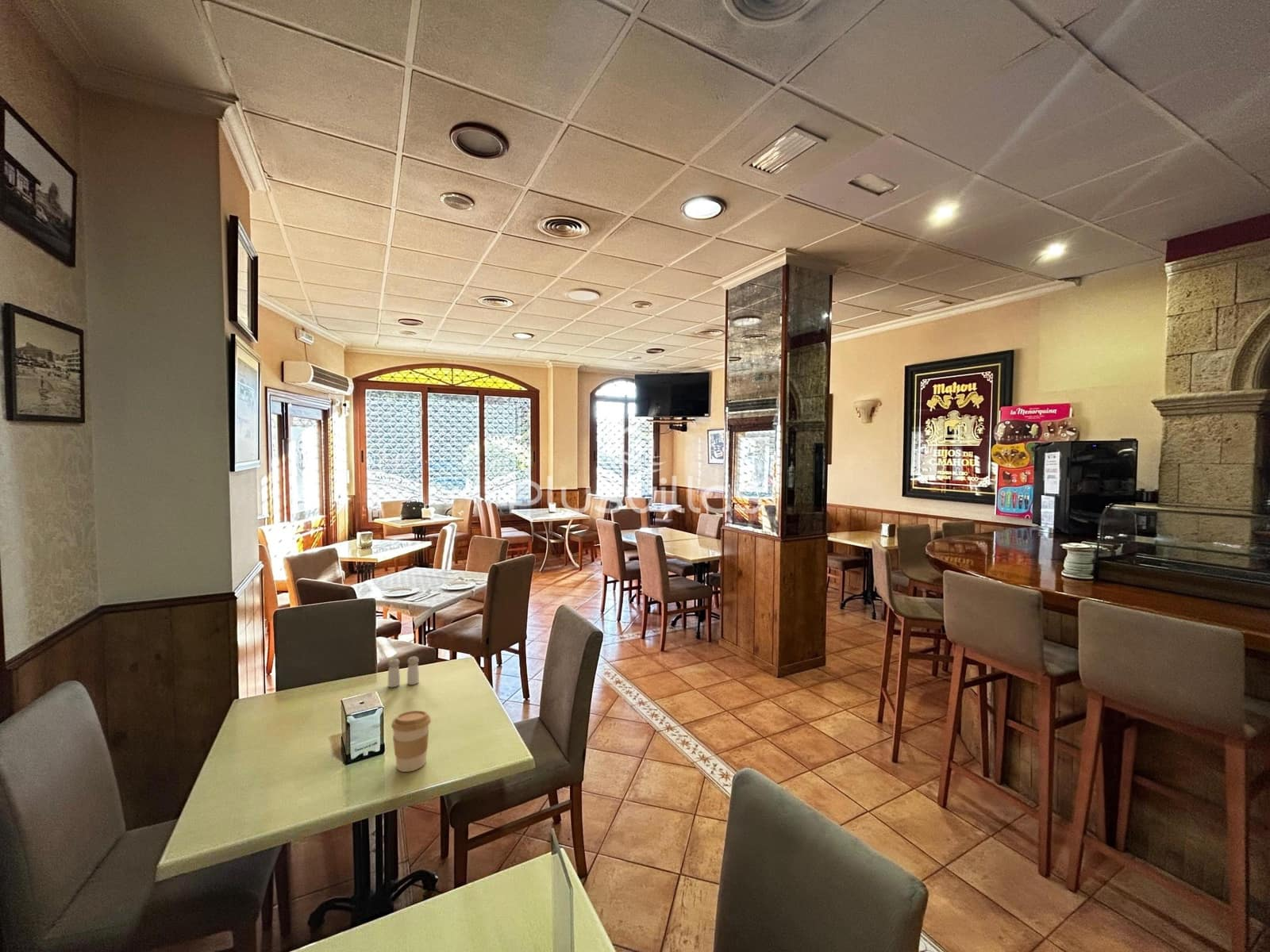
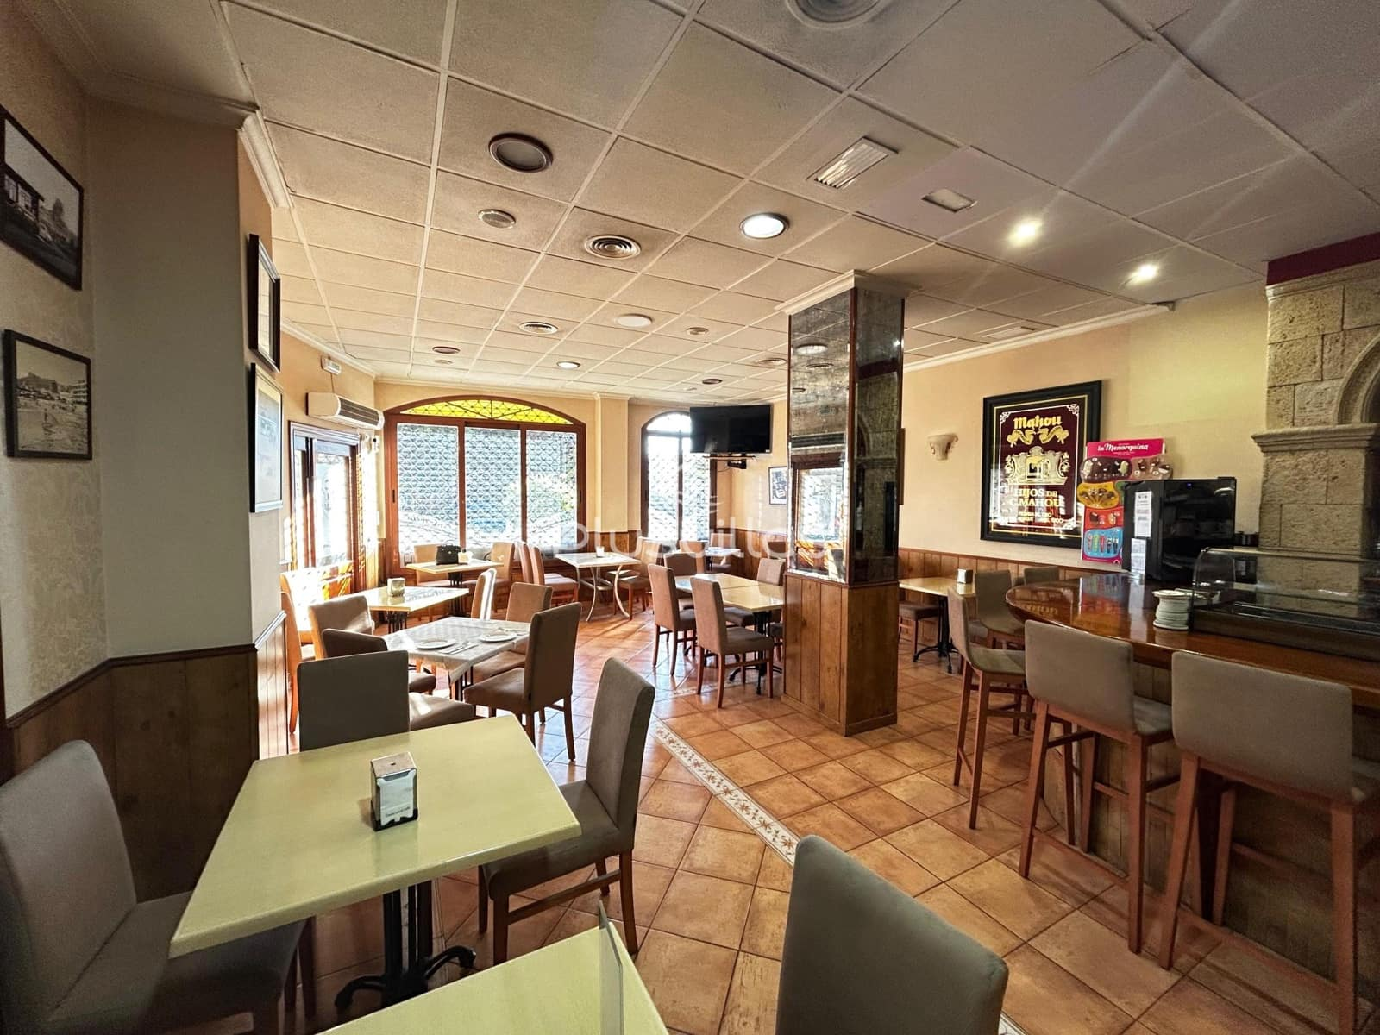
- salt and pepper shaker (407, 671)
- coffee cup (411, 739)
